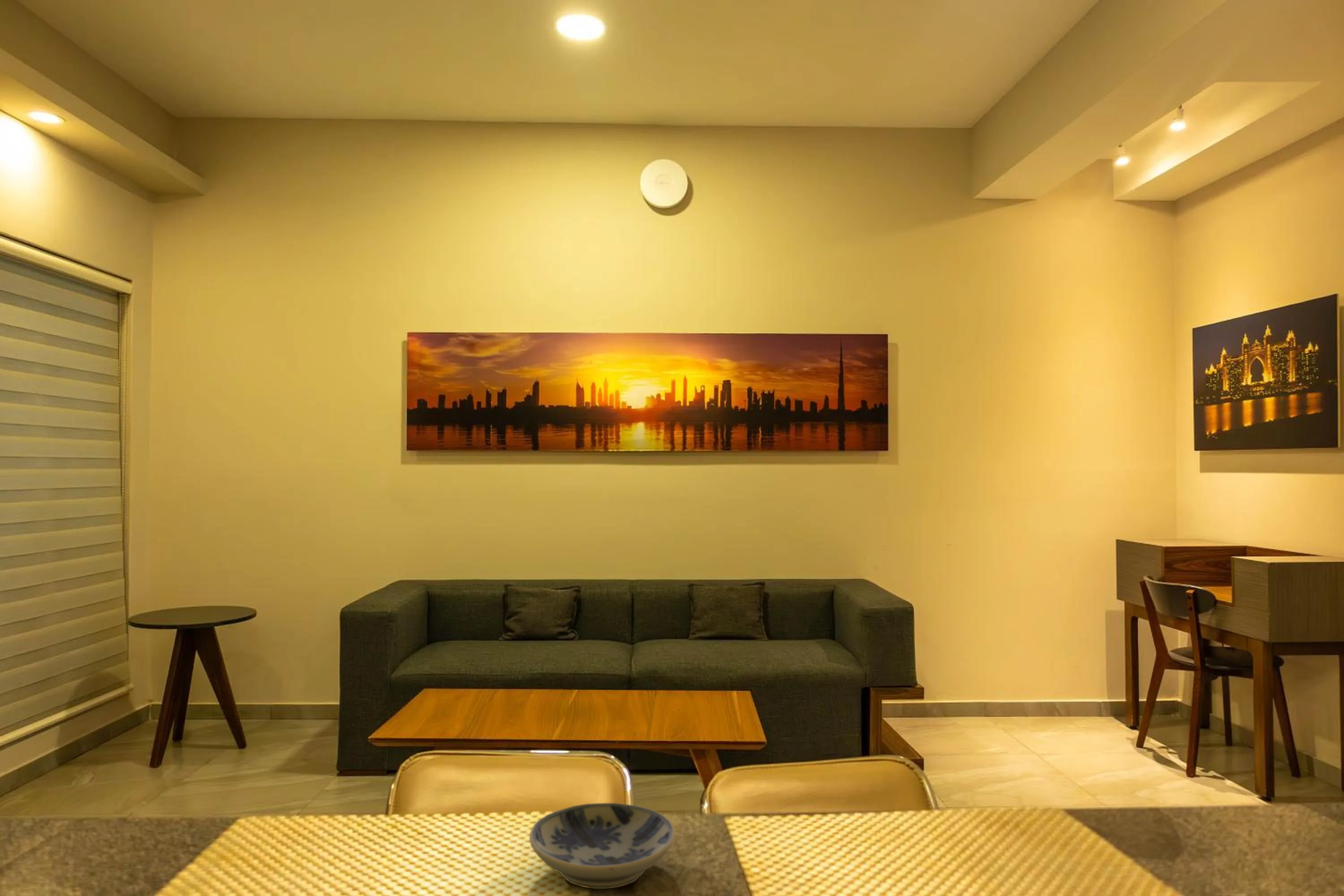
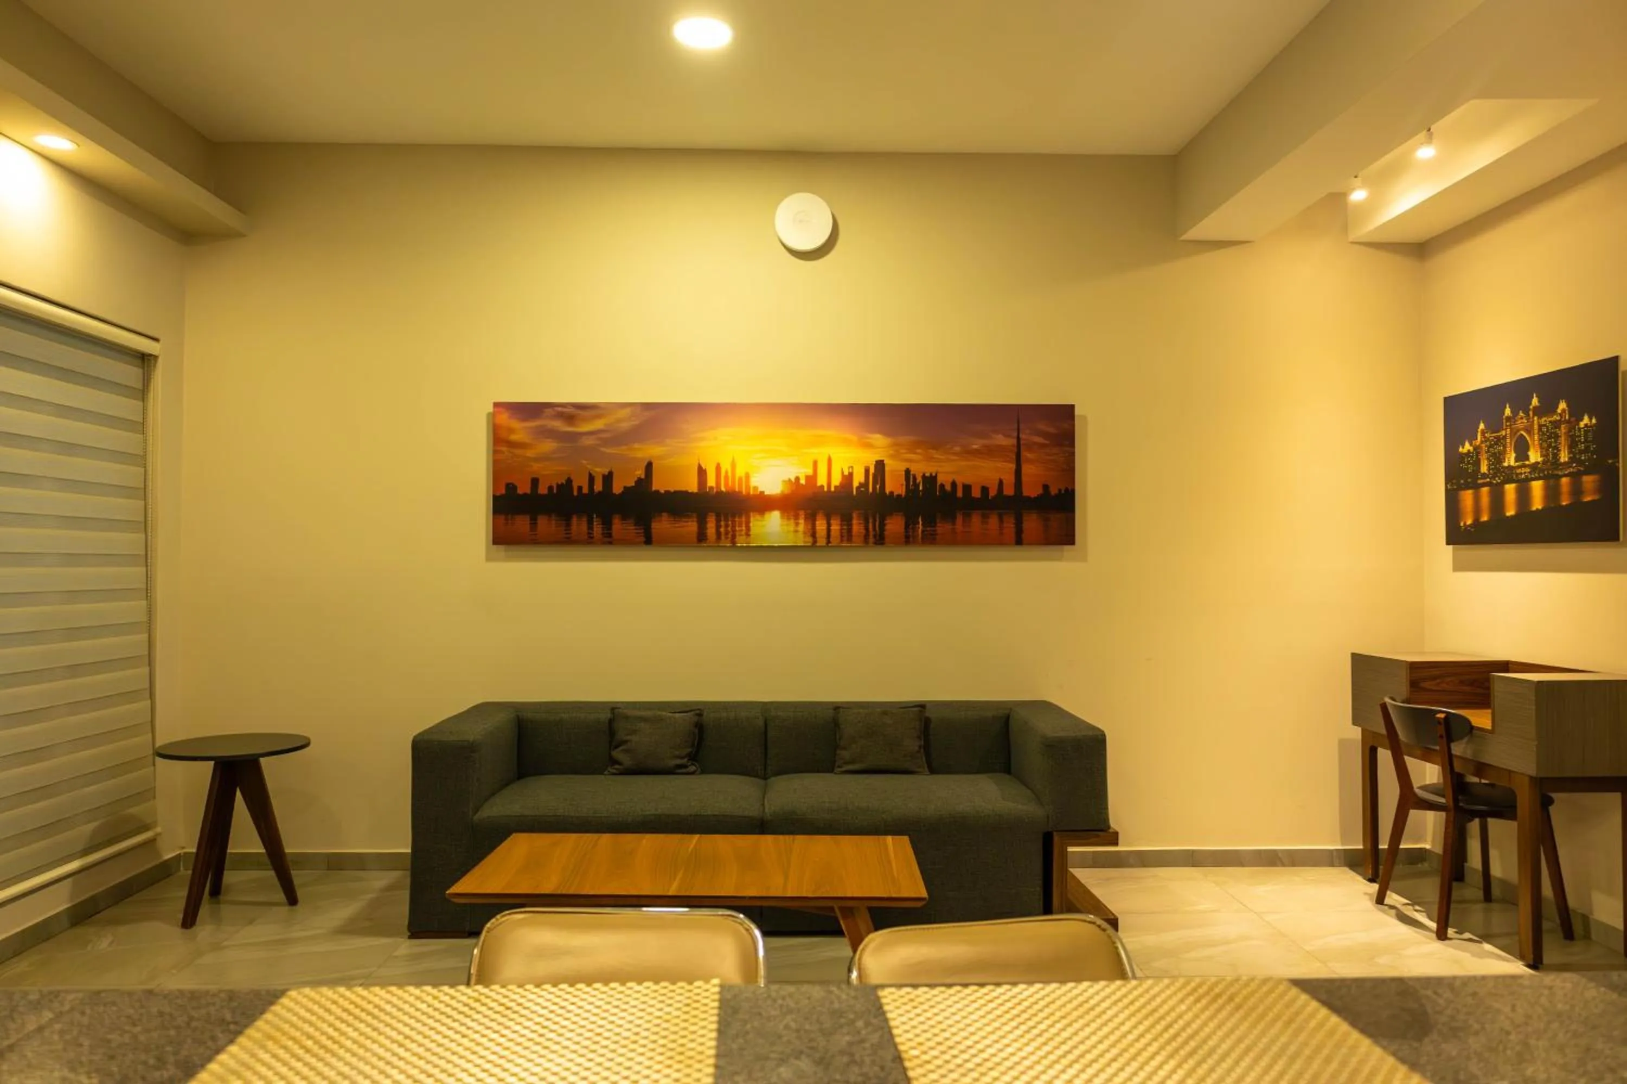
- bowl (603, 849)
